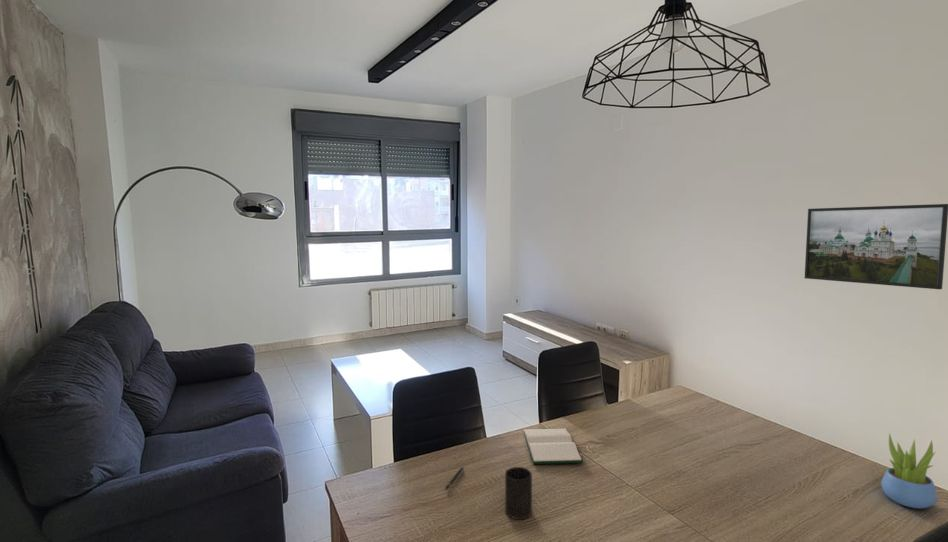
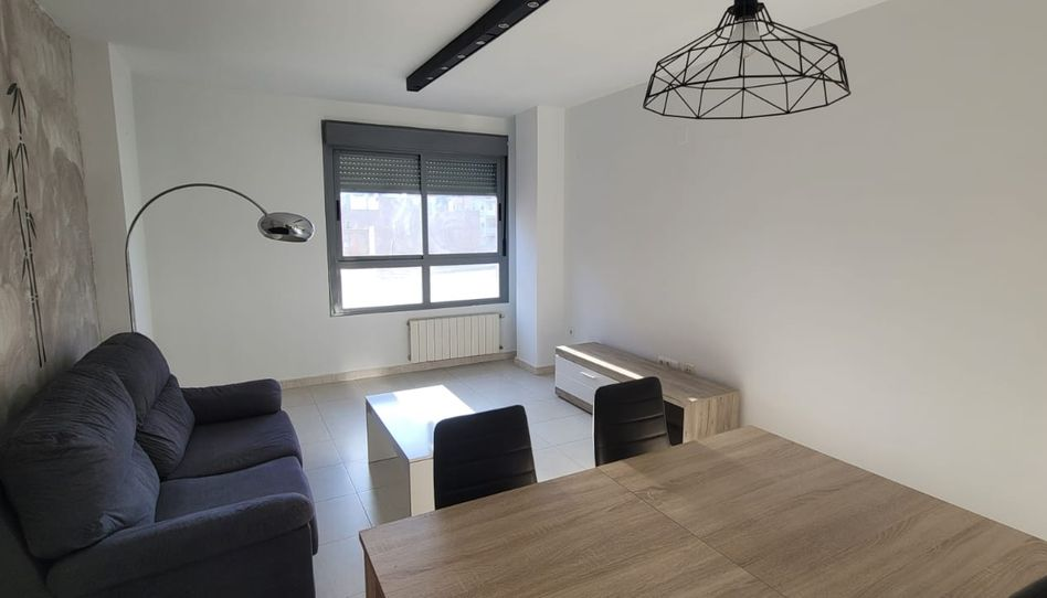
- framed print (868, 245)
- pen (454, 478)
- hardback book (550, 442)
- cup (518, 492)
- succulent plant (910, 470)
